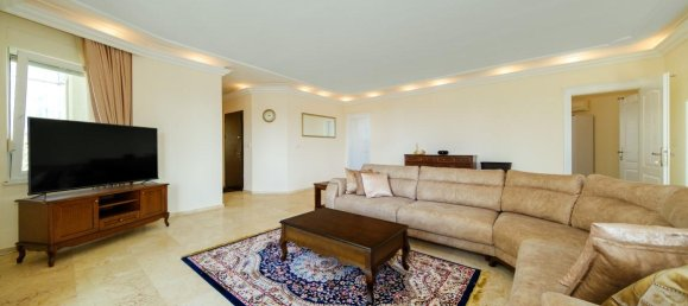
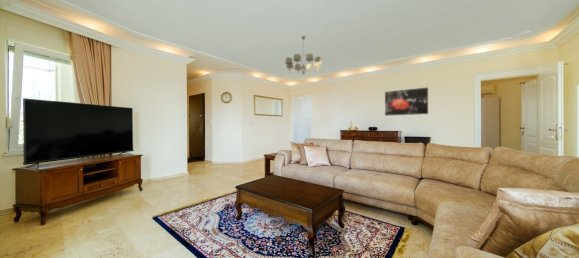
+ wall art (405, 102)
+ chandelier (302, 55)
